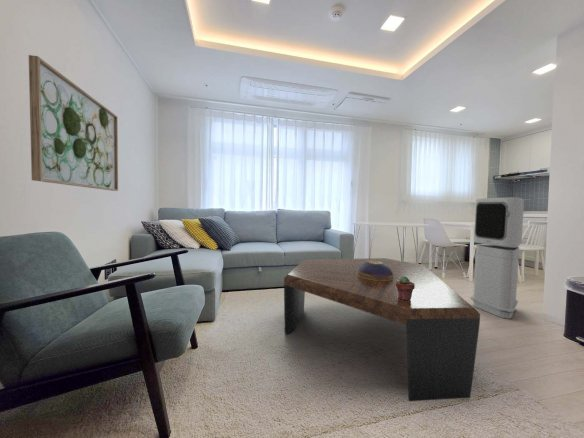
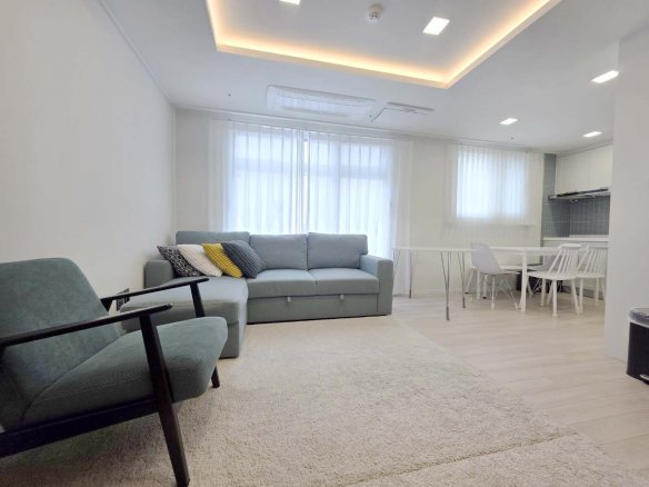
- decorative bowl (375, 268)
- air purifier (503, 254)
- potted succulent (404, 287)
- coffee table (375, 300)
- wall art (87, 140)
